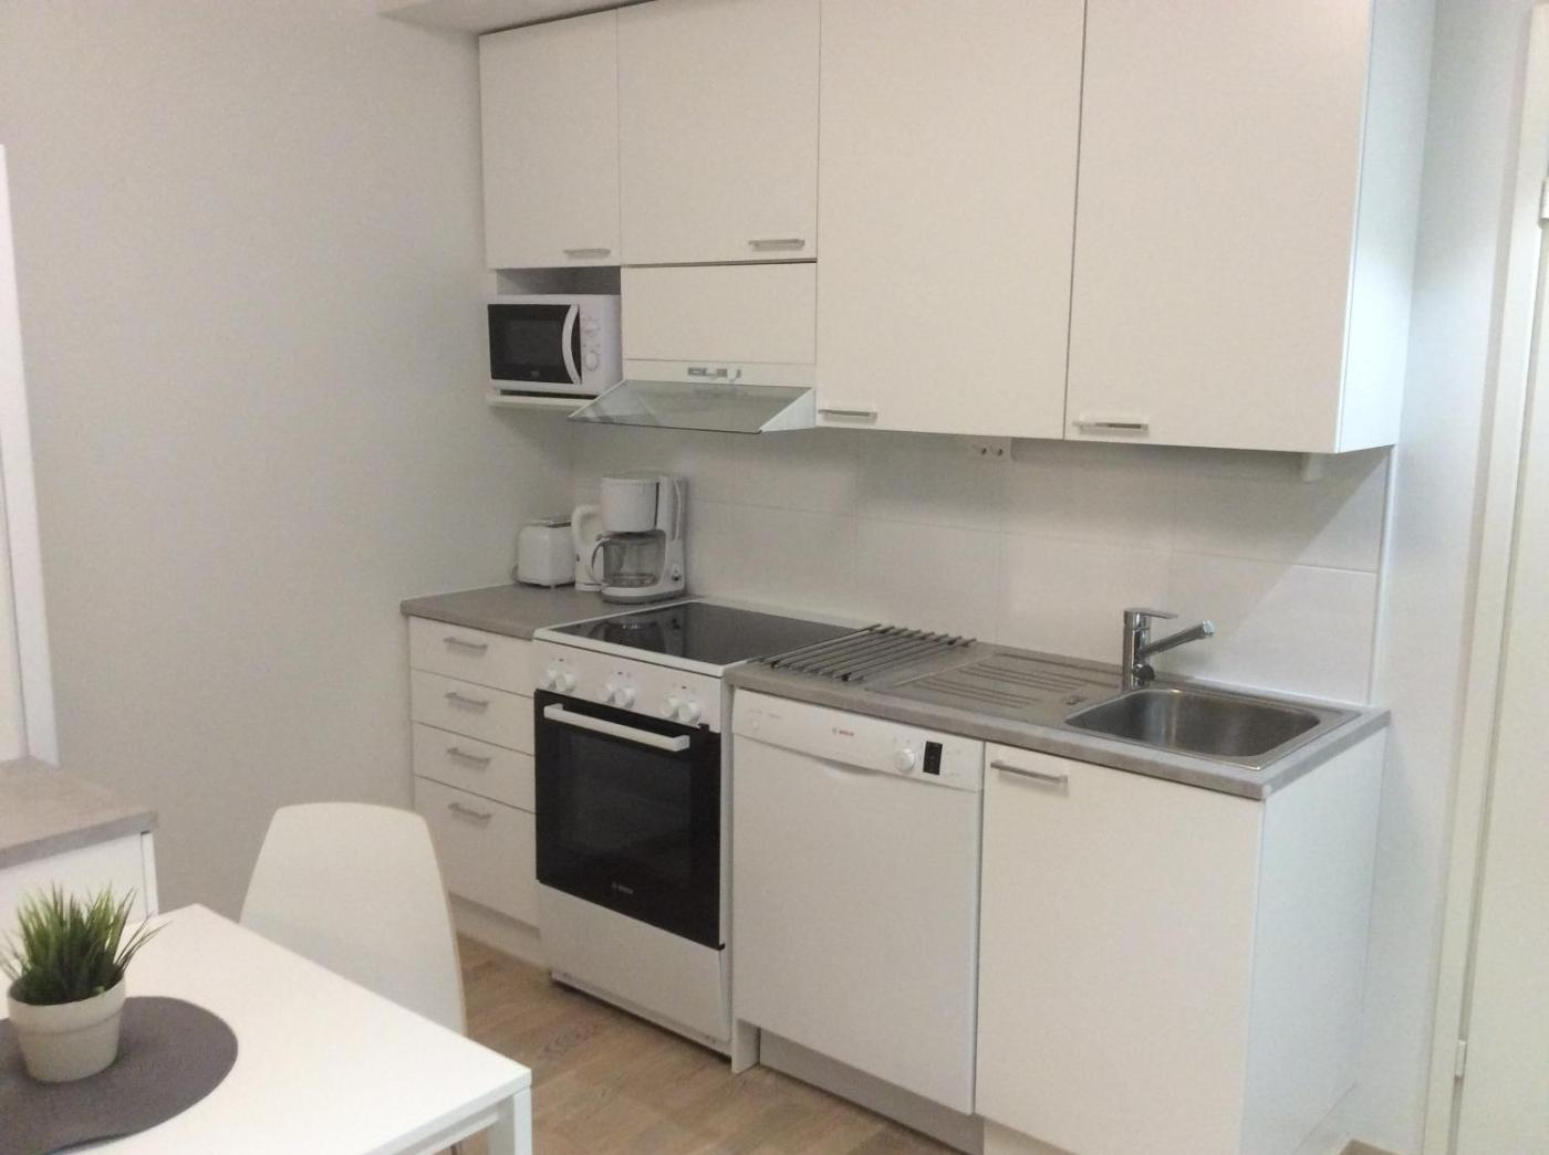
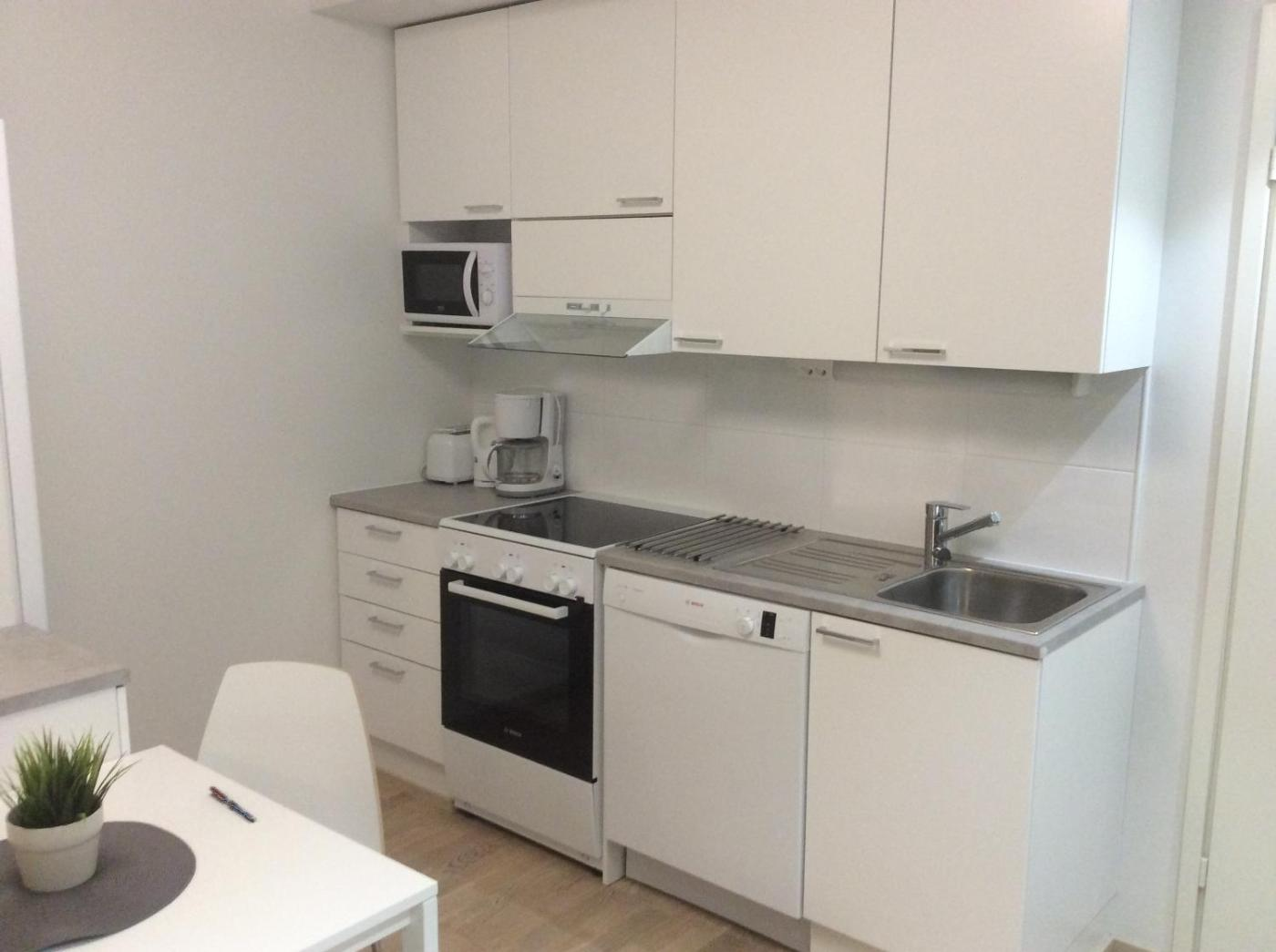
+ pen (232, 802)
